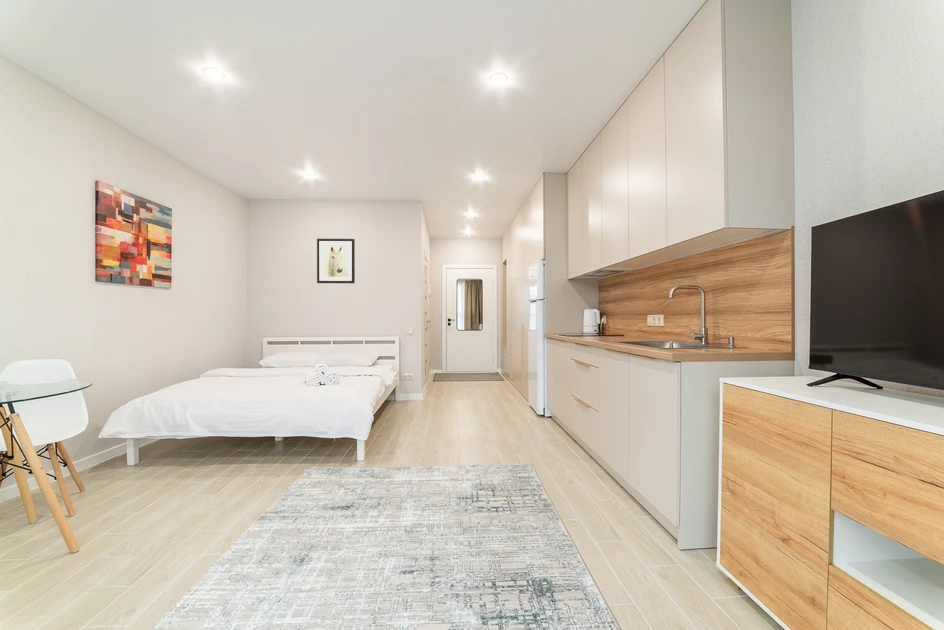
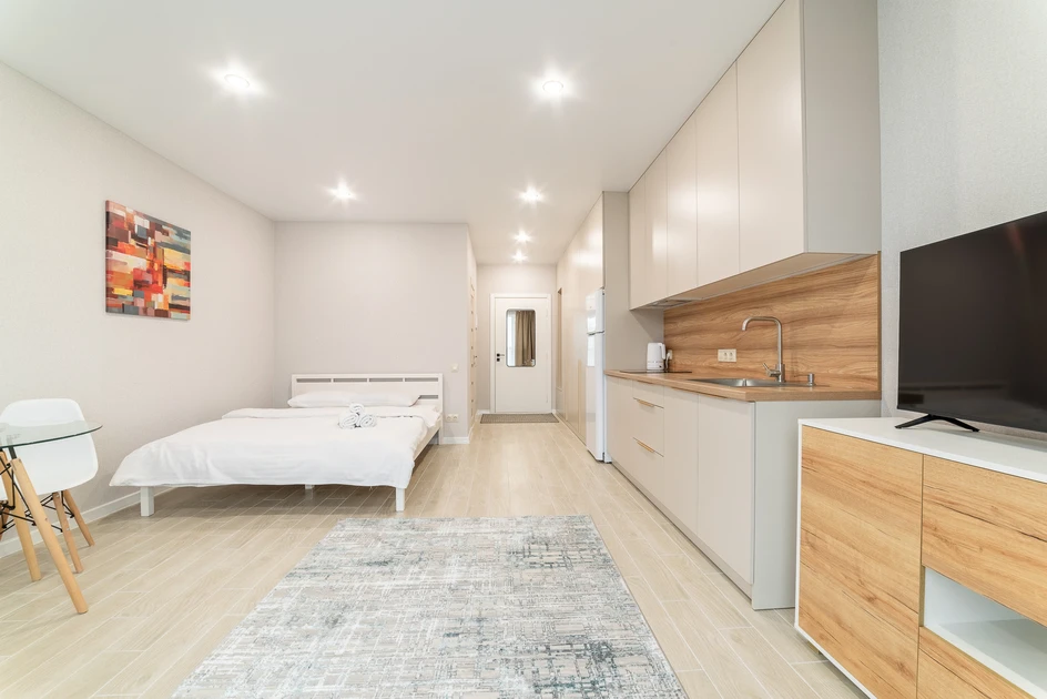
- wall art (335, 261)
